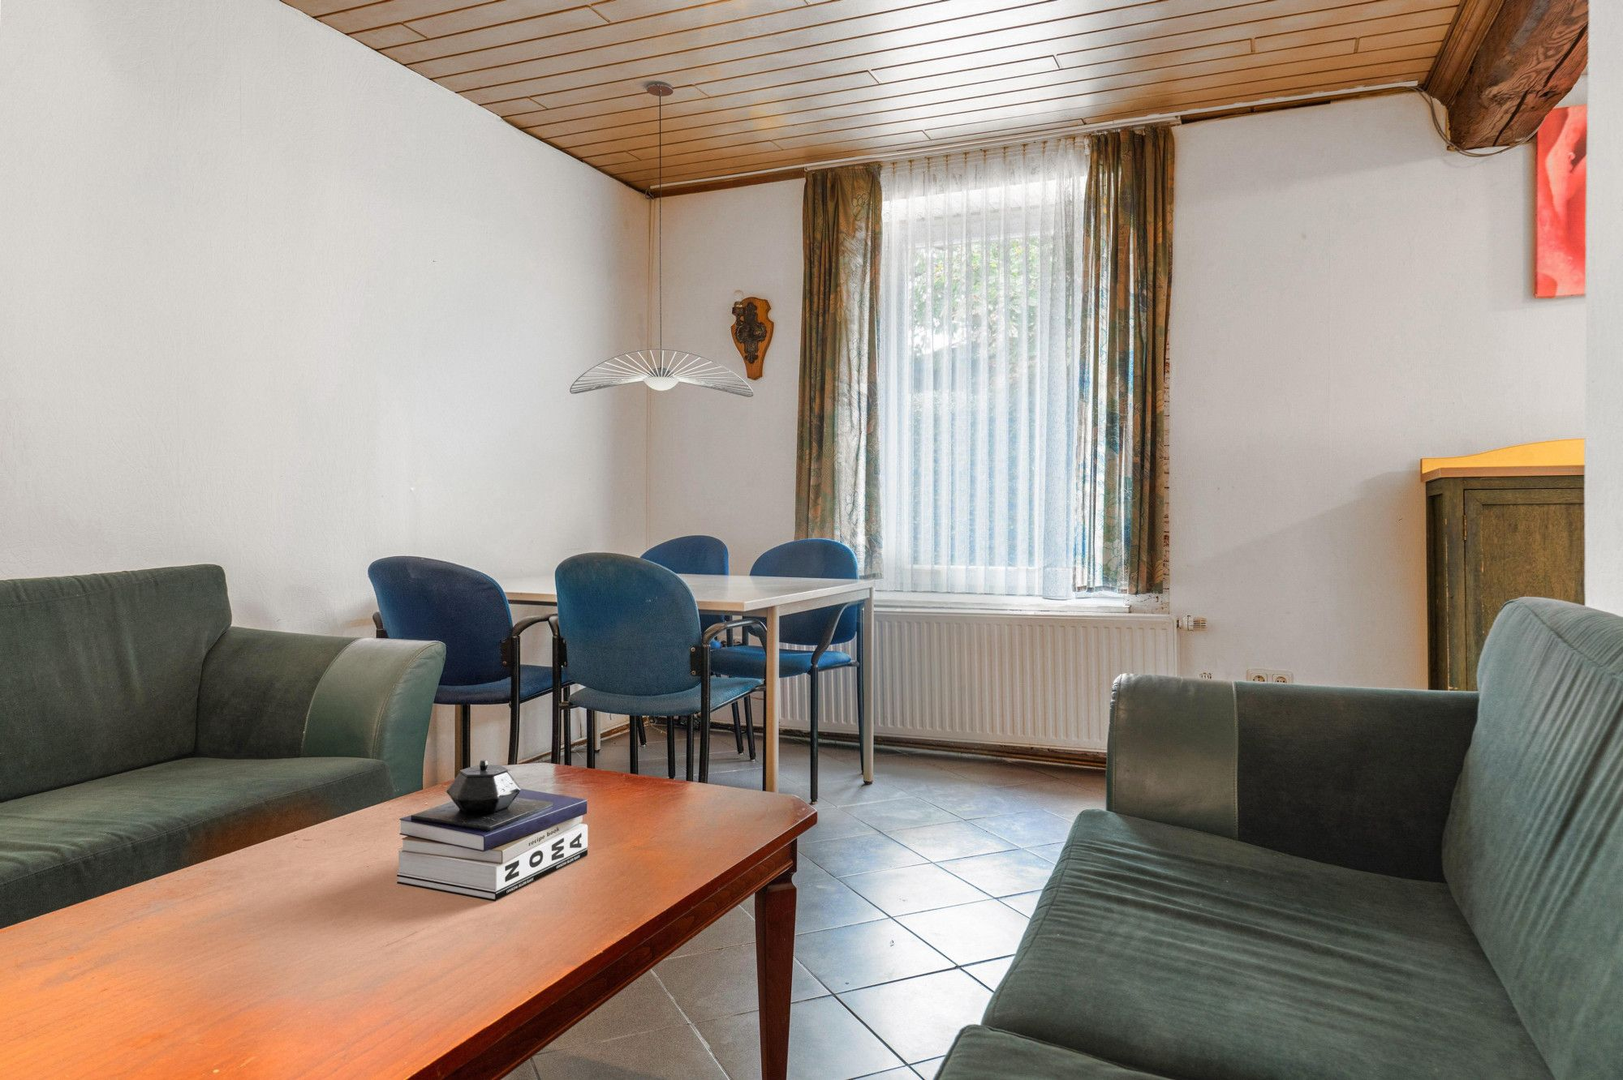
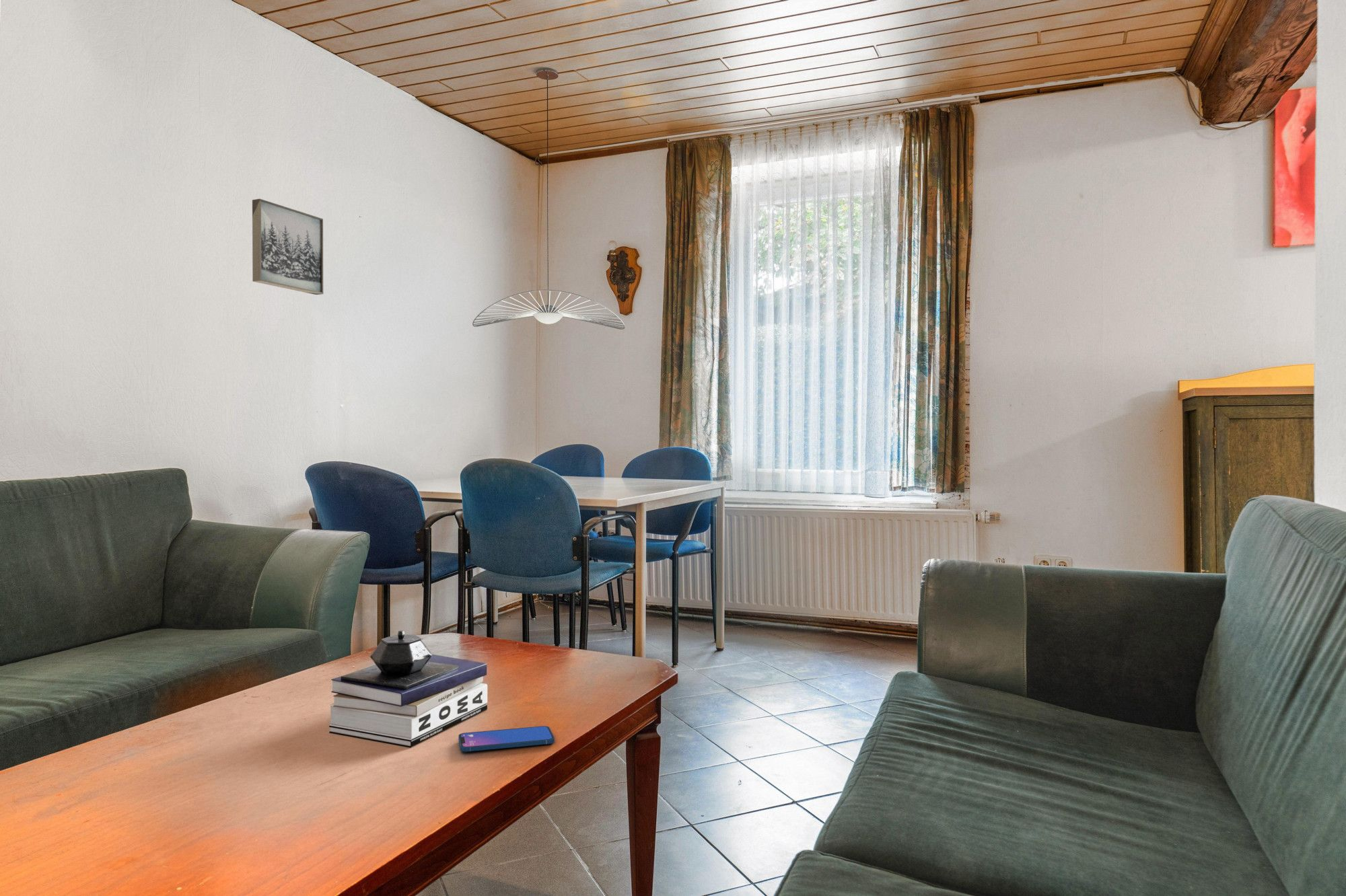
+ wall art (289, 249)
+ smartphone (506, 738)
